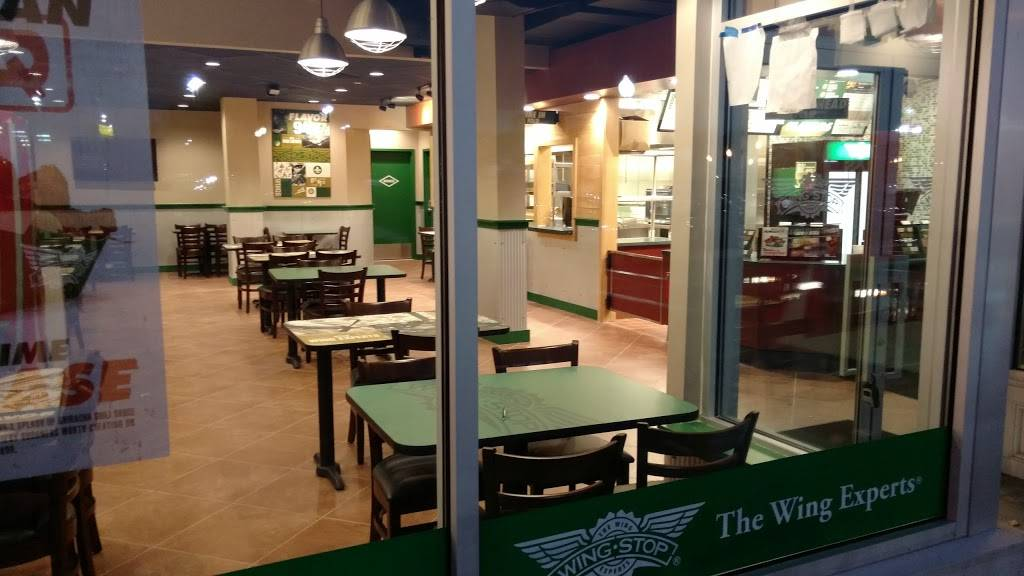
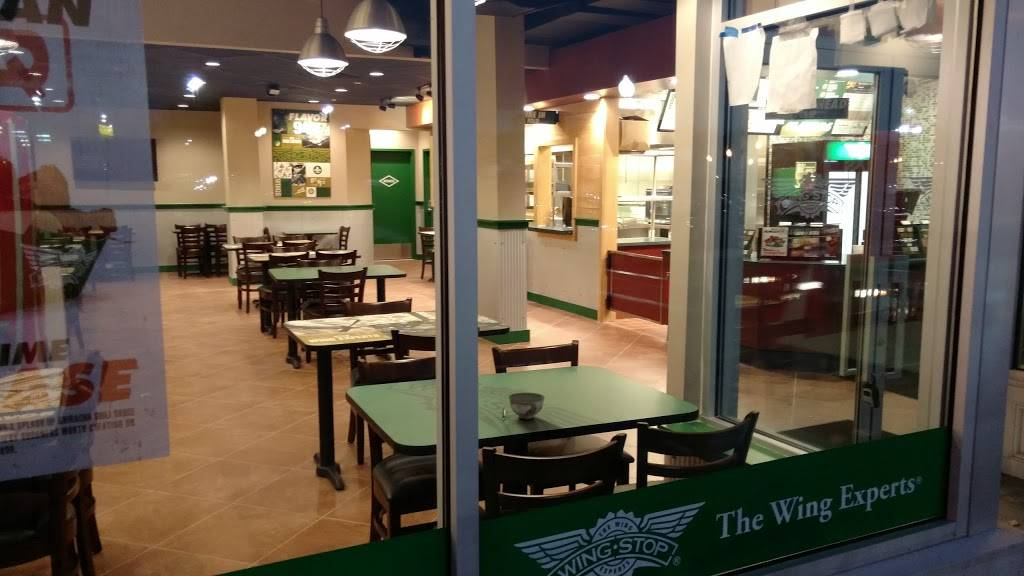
+ bowl (526, 406)
